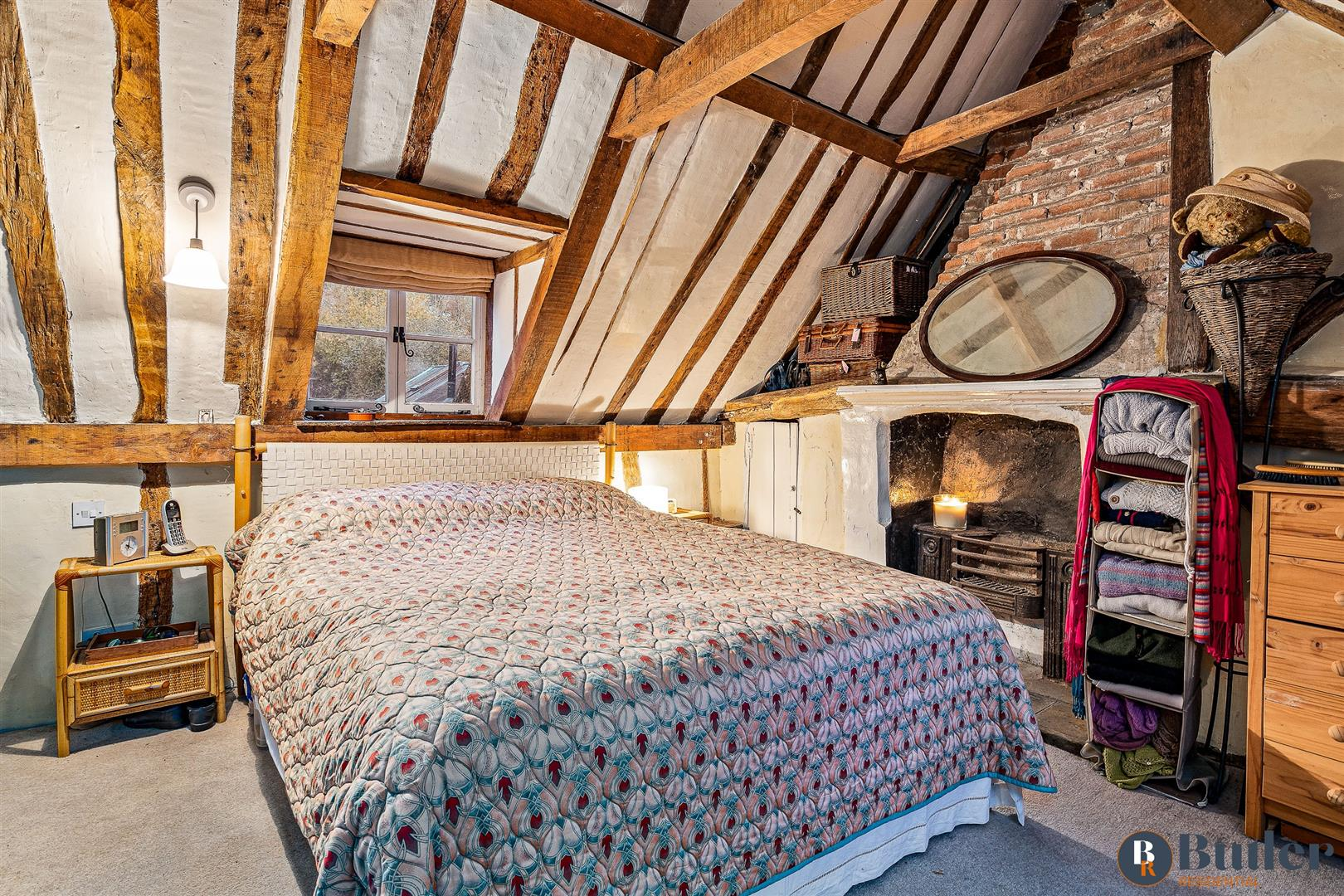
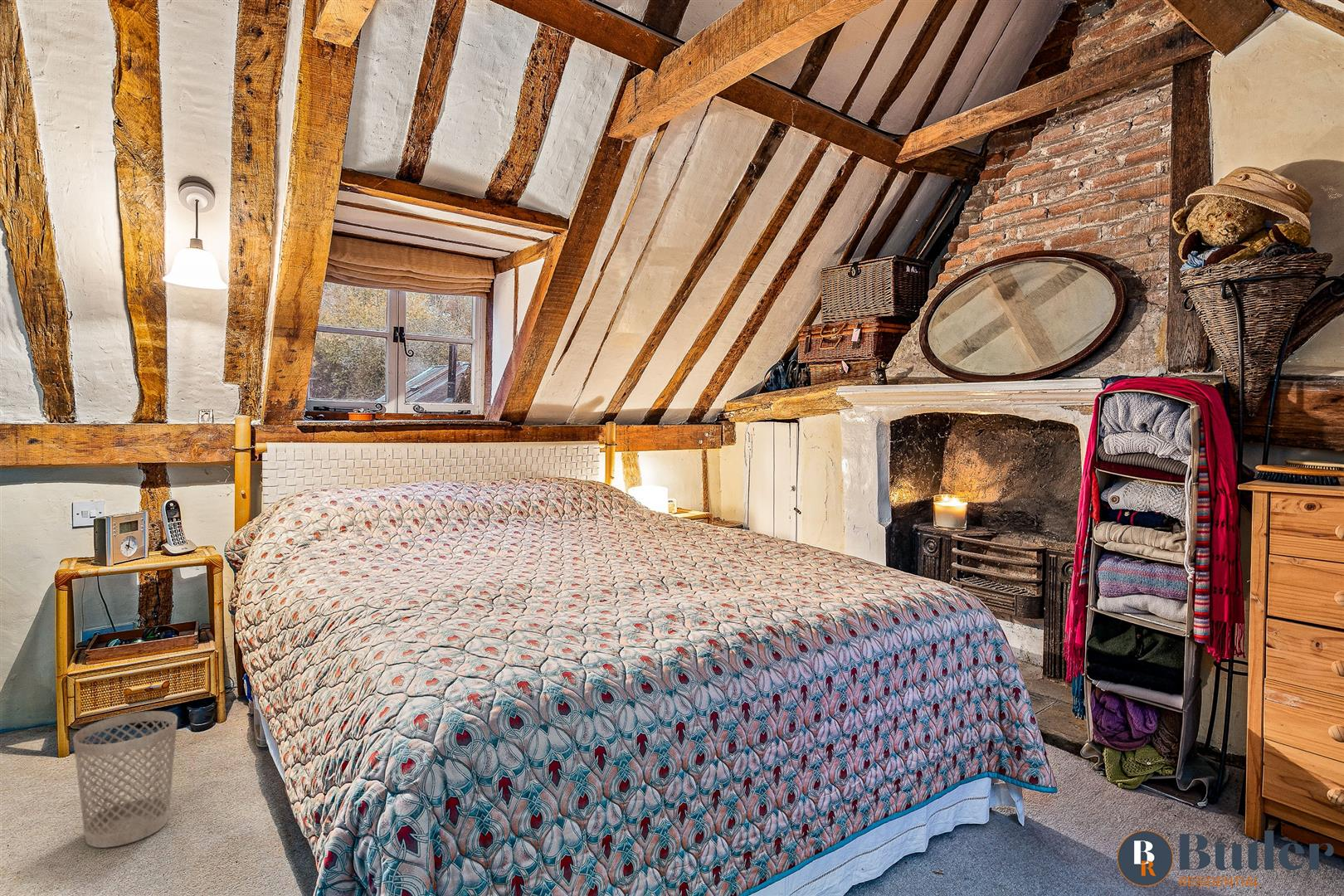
+ wastebasket (129, 778)
